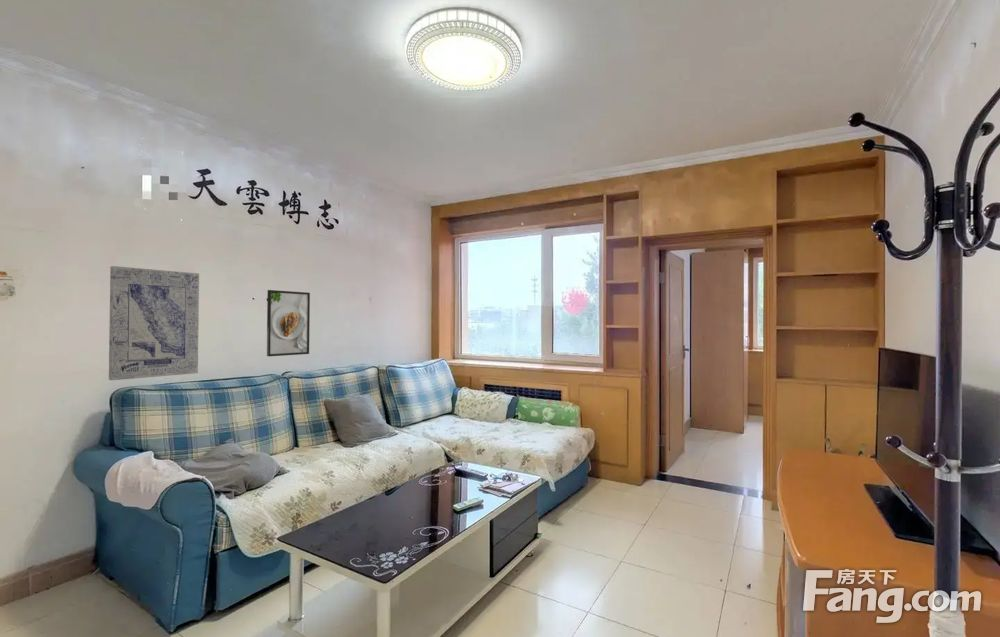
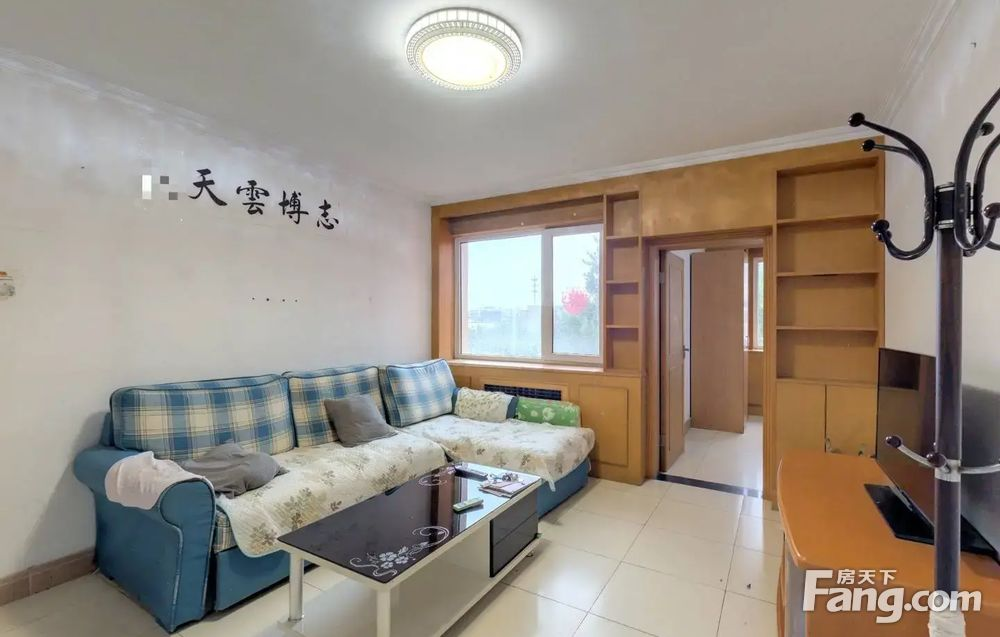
- wall art (156, 323)
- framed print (289, 323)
